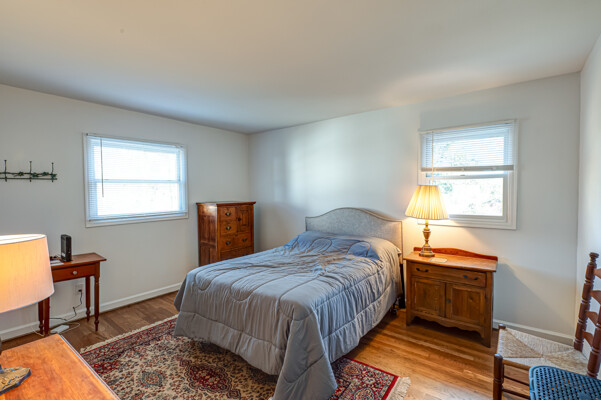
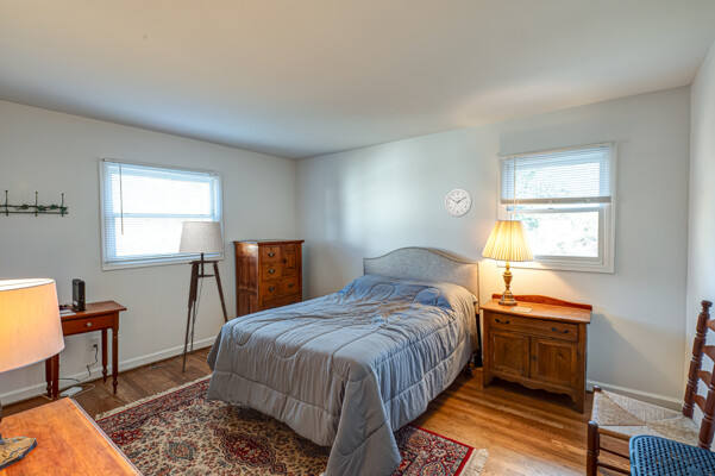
+ floor lamp (192, 292)
+ wall clock (457, 202)
